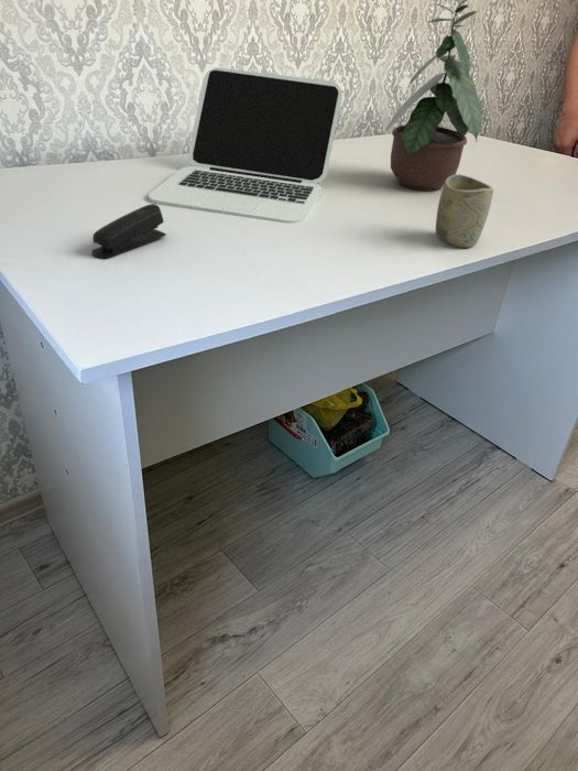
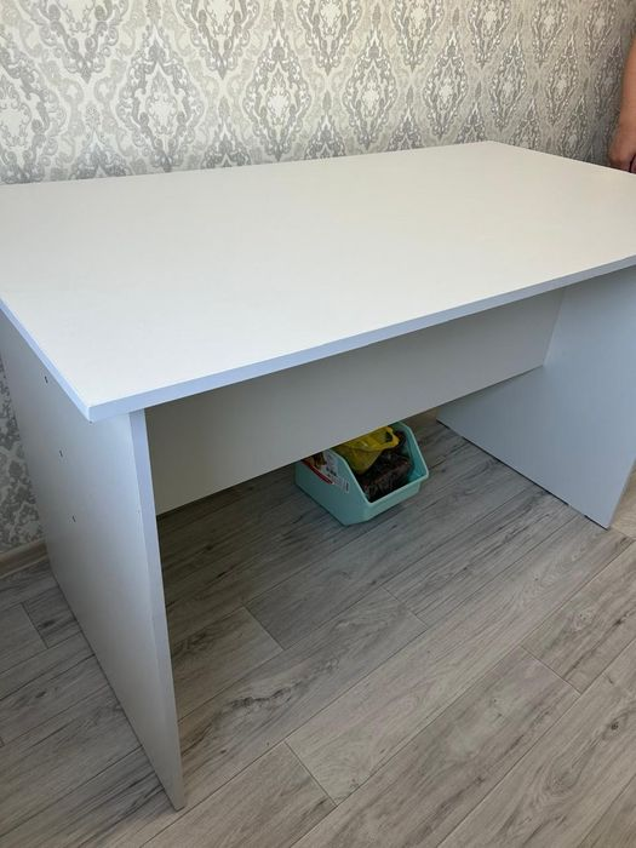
- stapler (129, 229)
- cup (462, 211)
- laptop (249, 139)
- potted plant (440, 97)
